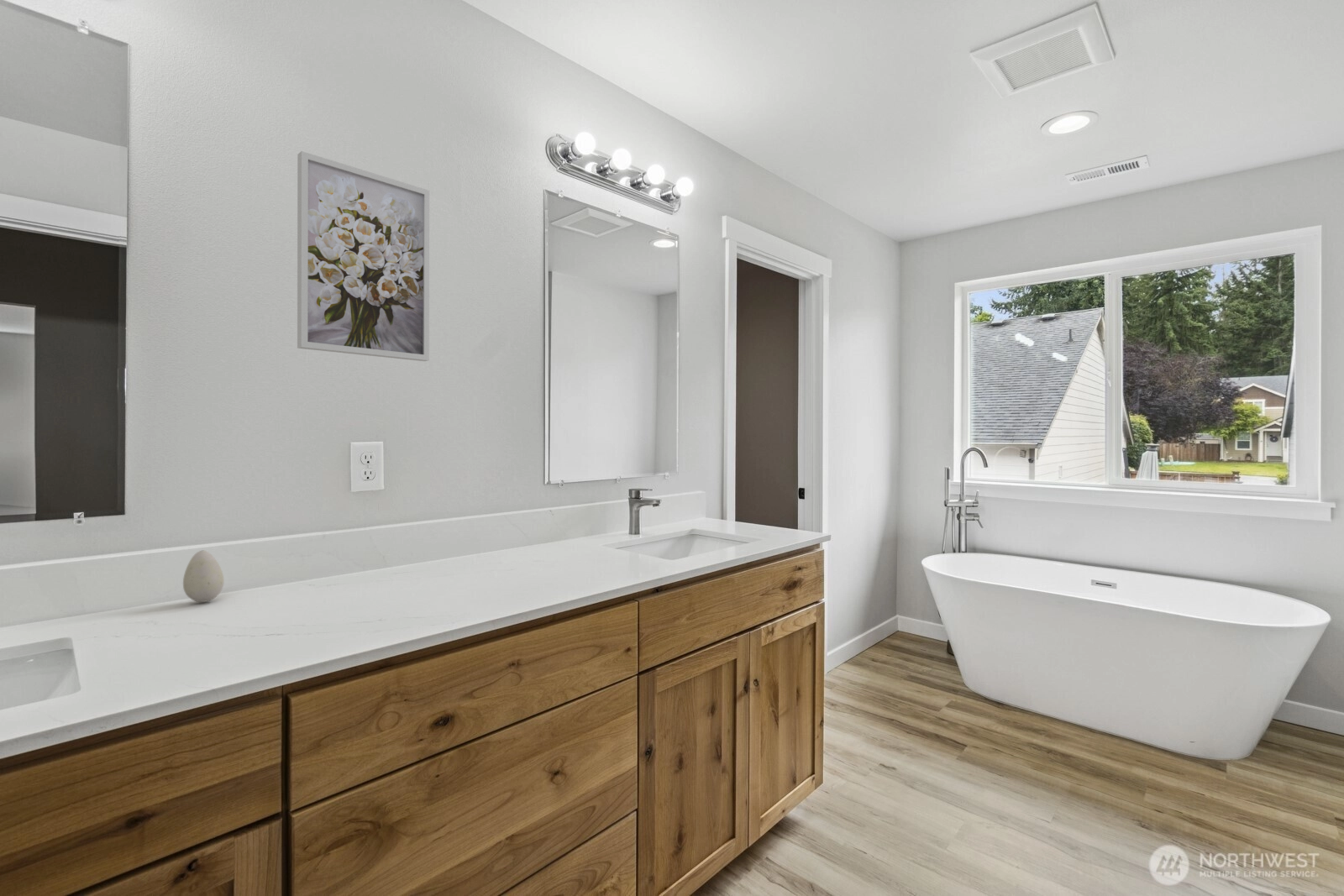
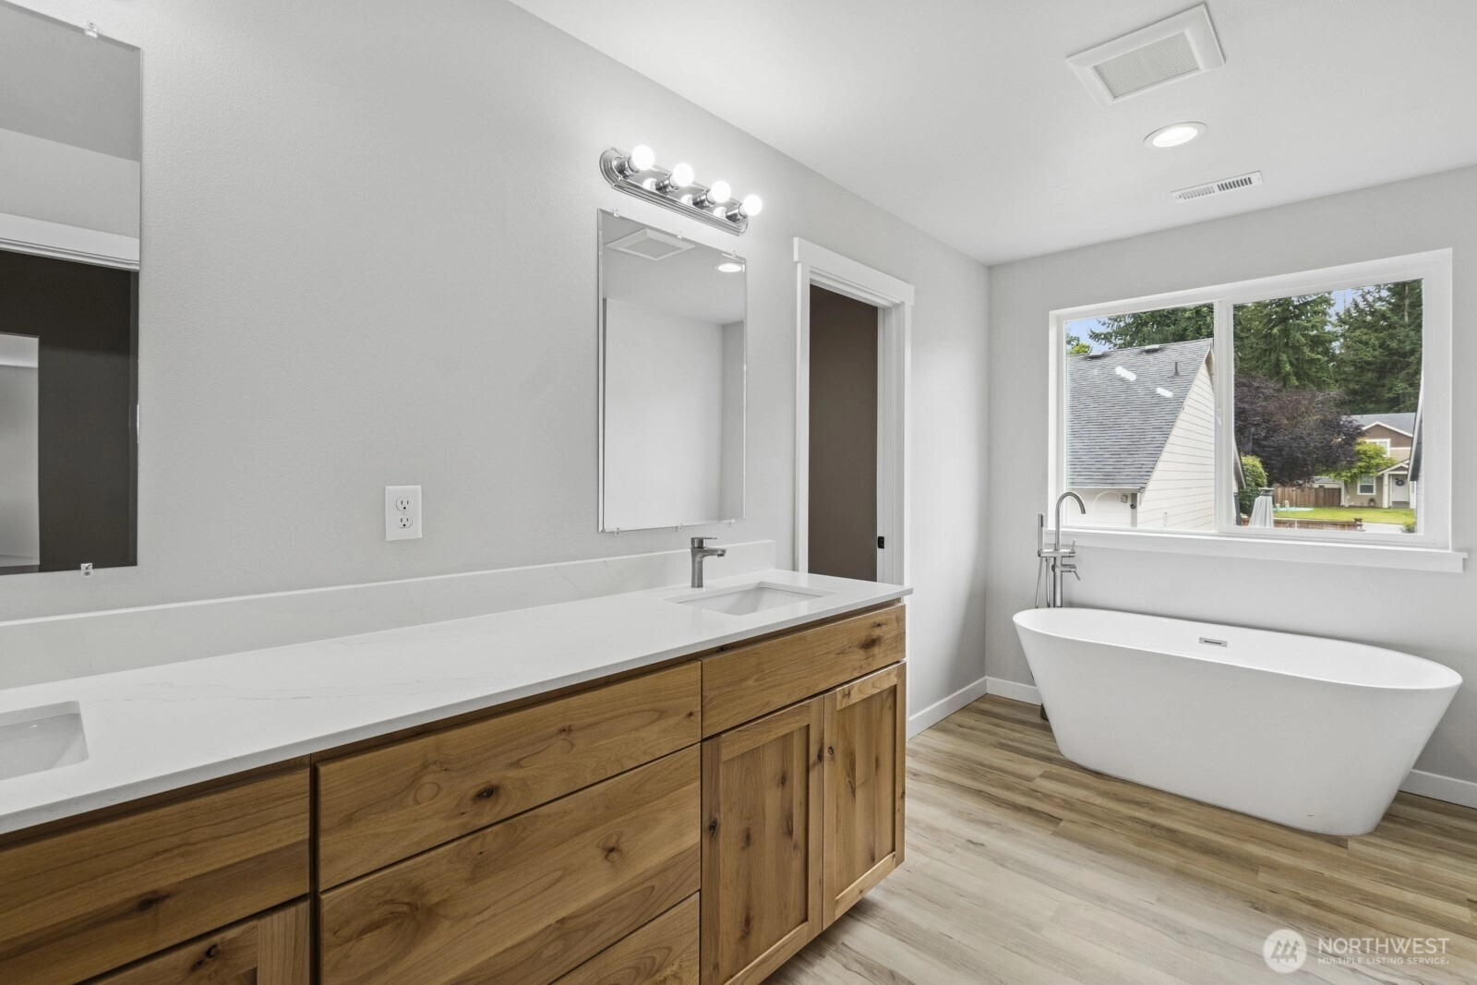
- wall art (367, 264)
- decorative egg (203, 576)
